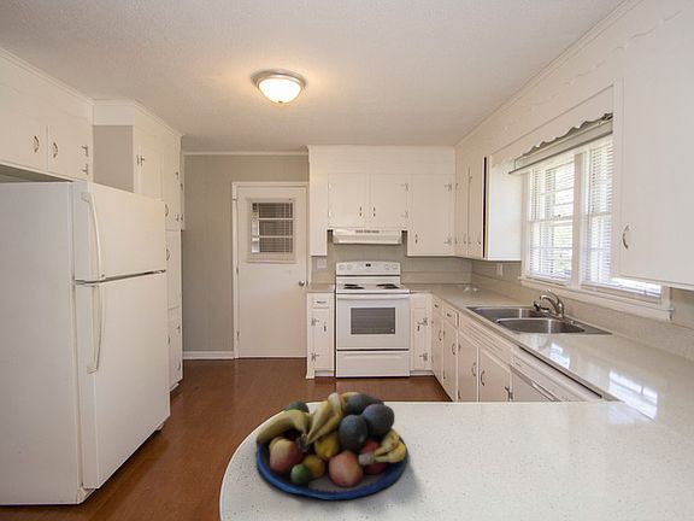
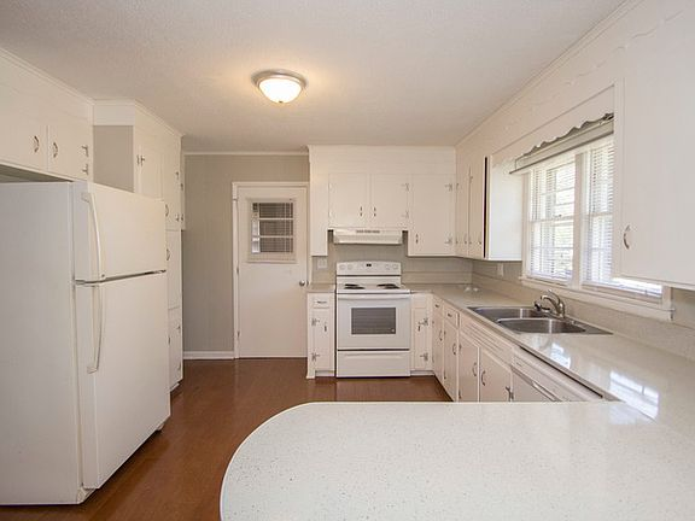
- fruit bowl (331, 425)
